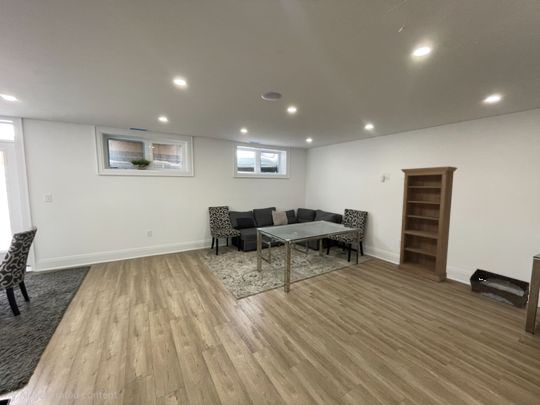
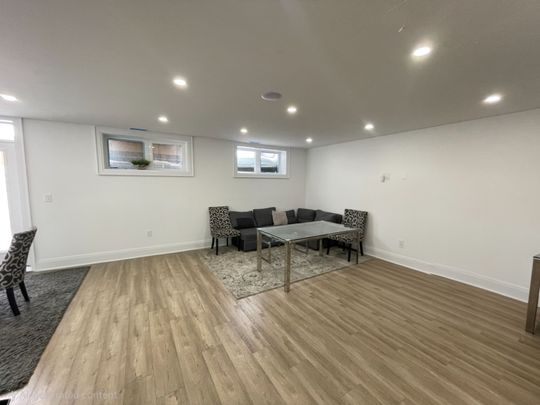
- bookshelf (424, 221)
- storage bin (498, 287)
